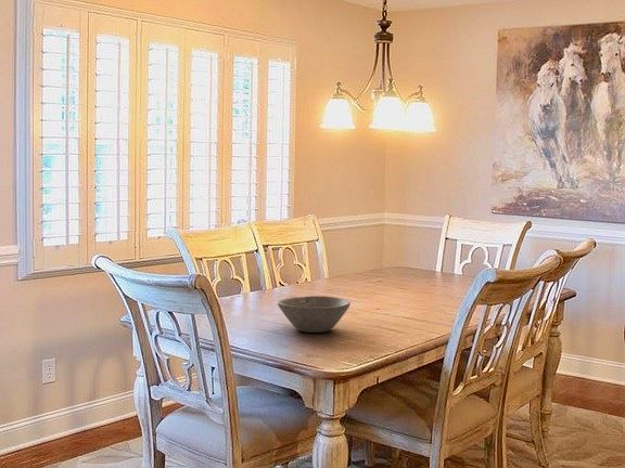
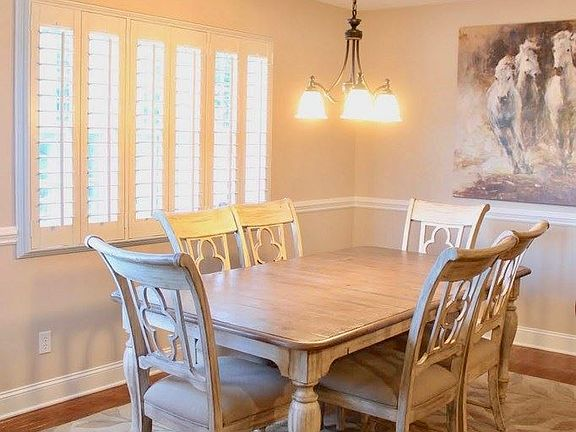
- bowl (312, 314)
